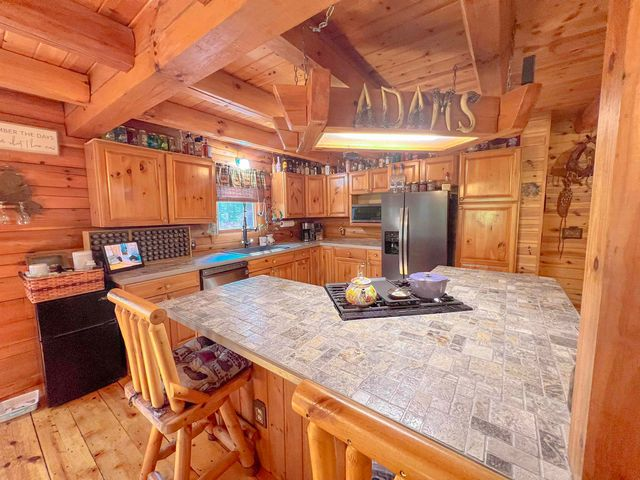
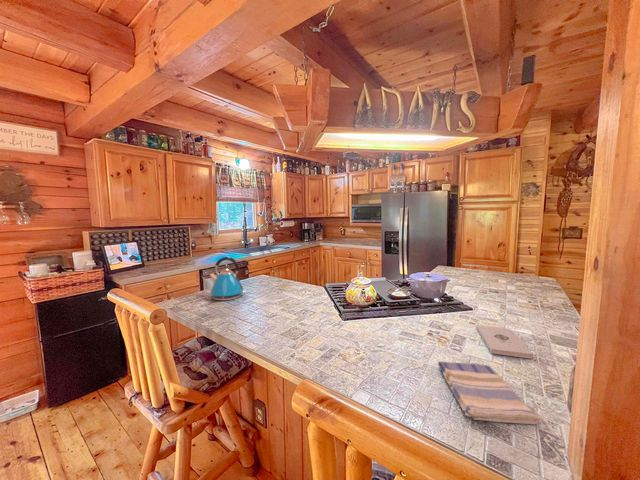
+ dish towel (480, 387)
+ notepad (501, 340)
+ kettle (227, 276)
